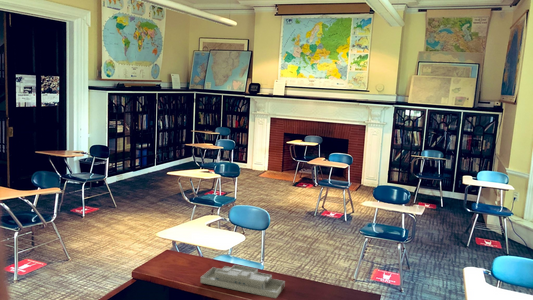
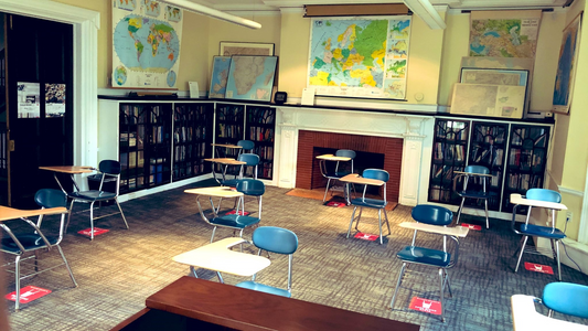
- desk organizer (242, 277)
